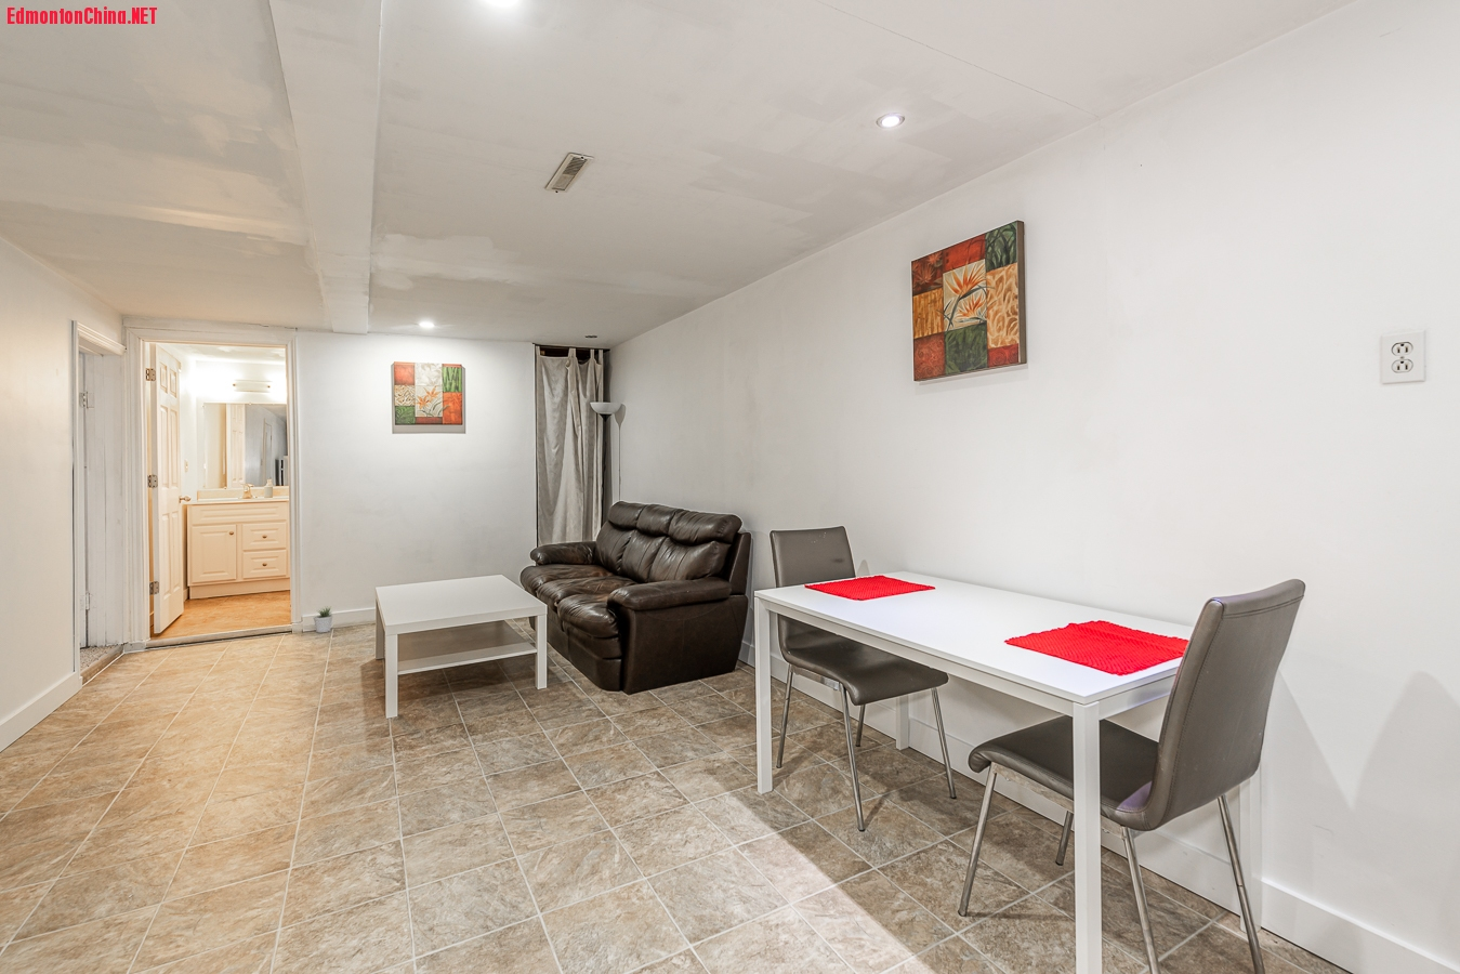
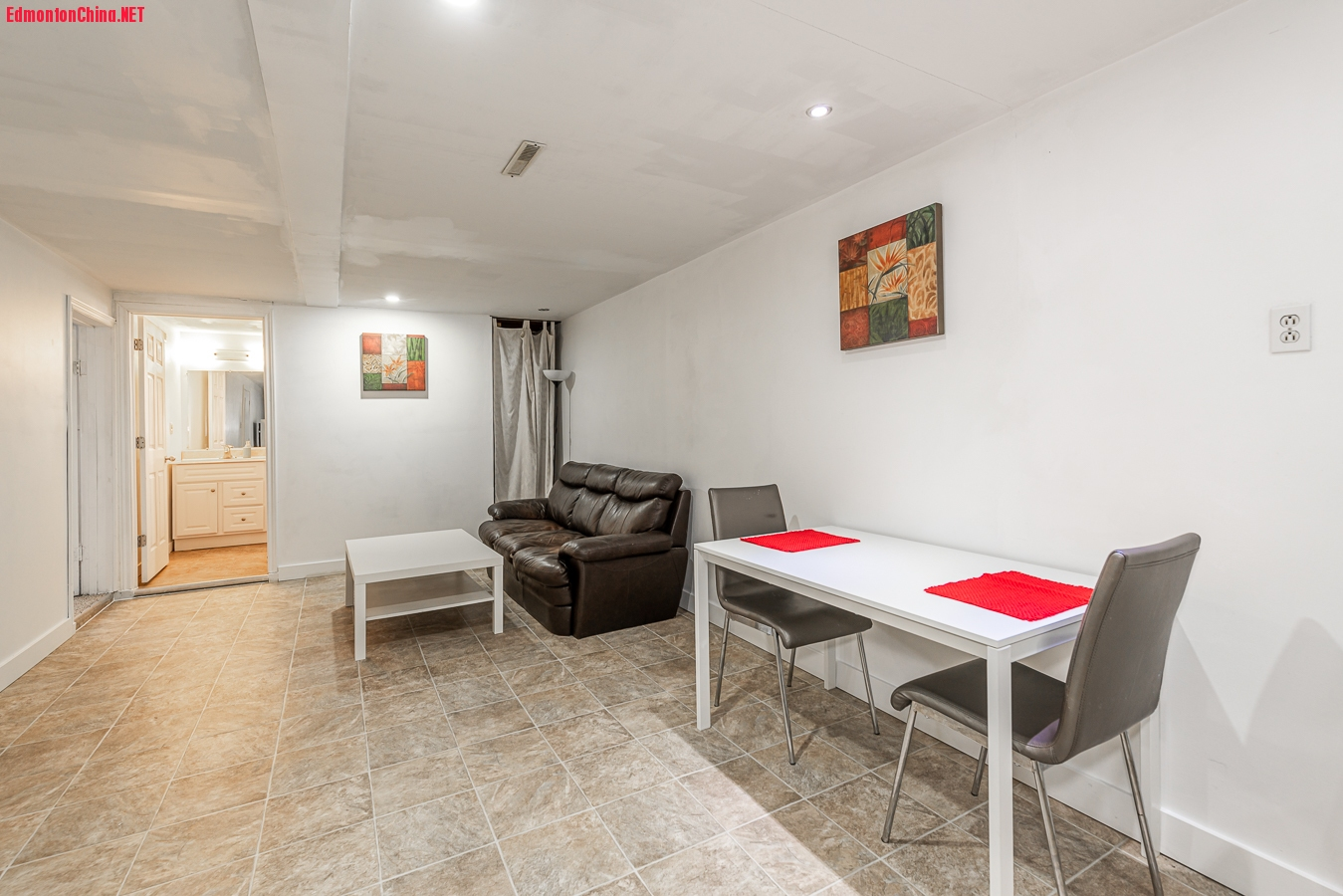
- potted plant (323, 617)
